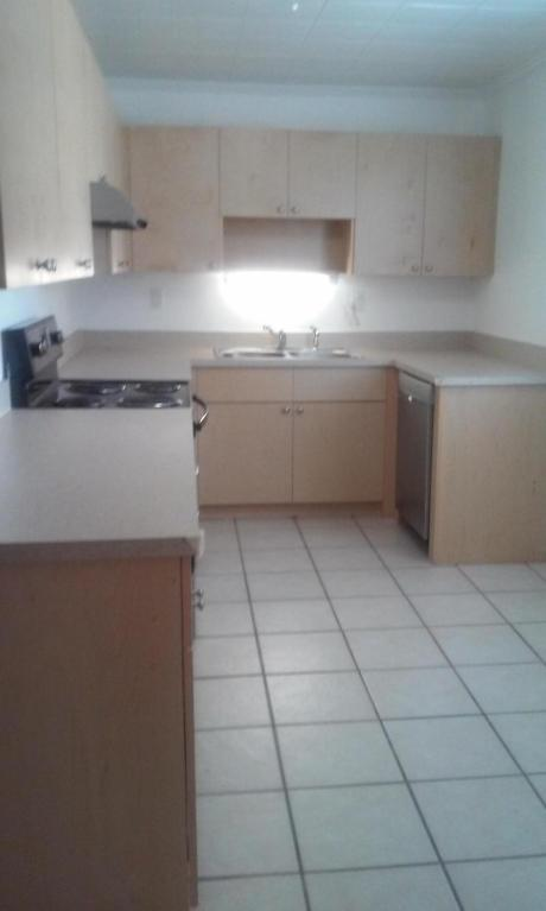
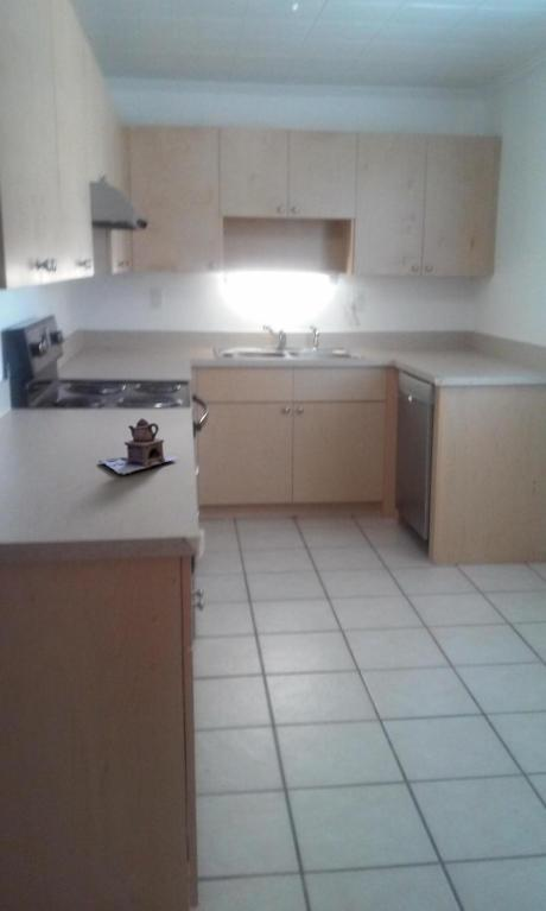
+ teapot (141, 441)
